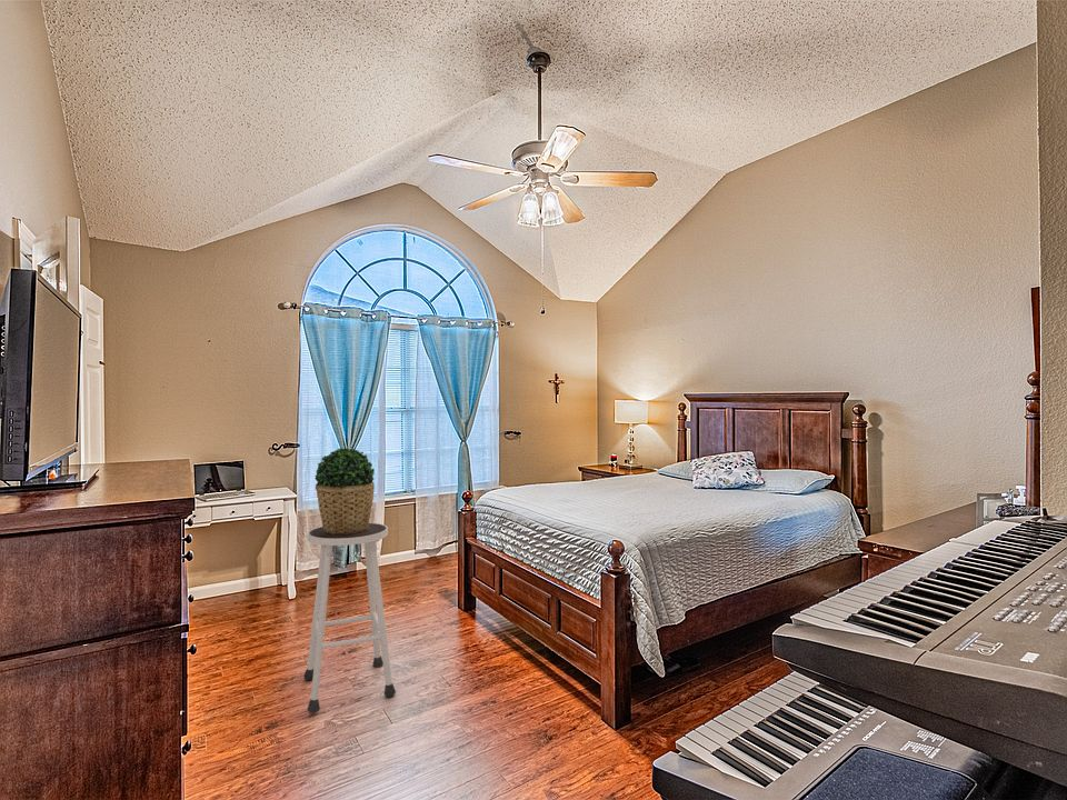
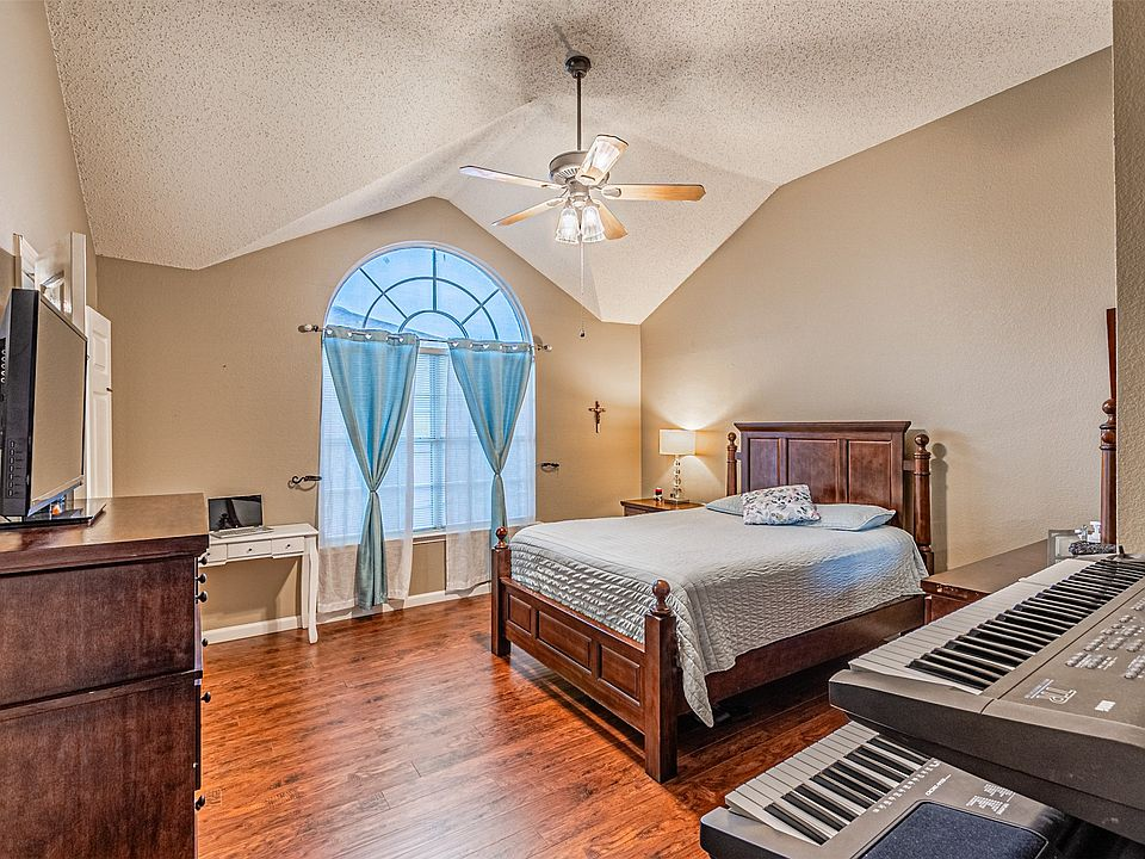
- potted plant (345, 489)
- stool (348, 618)
